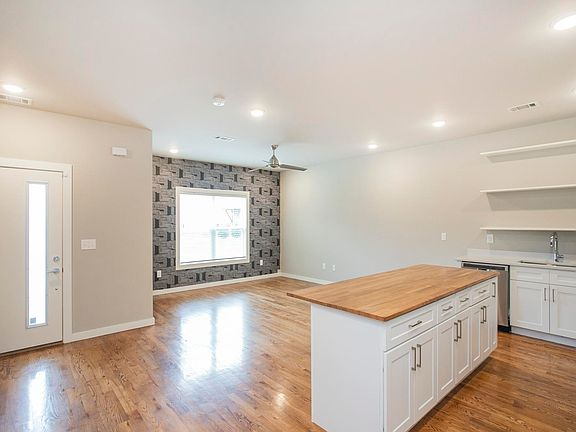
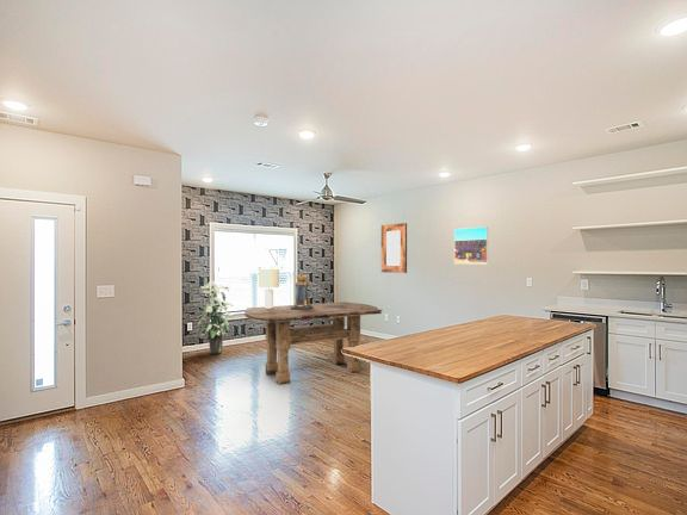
+ lamp (268, 287)
+ indoor plant (213, 316)
+ home mirror (392, 248)
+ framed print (470, 246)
+ pedestal (302, 291)
+ dining table (312, 340)
